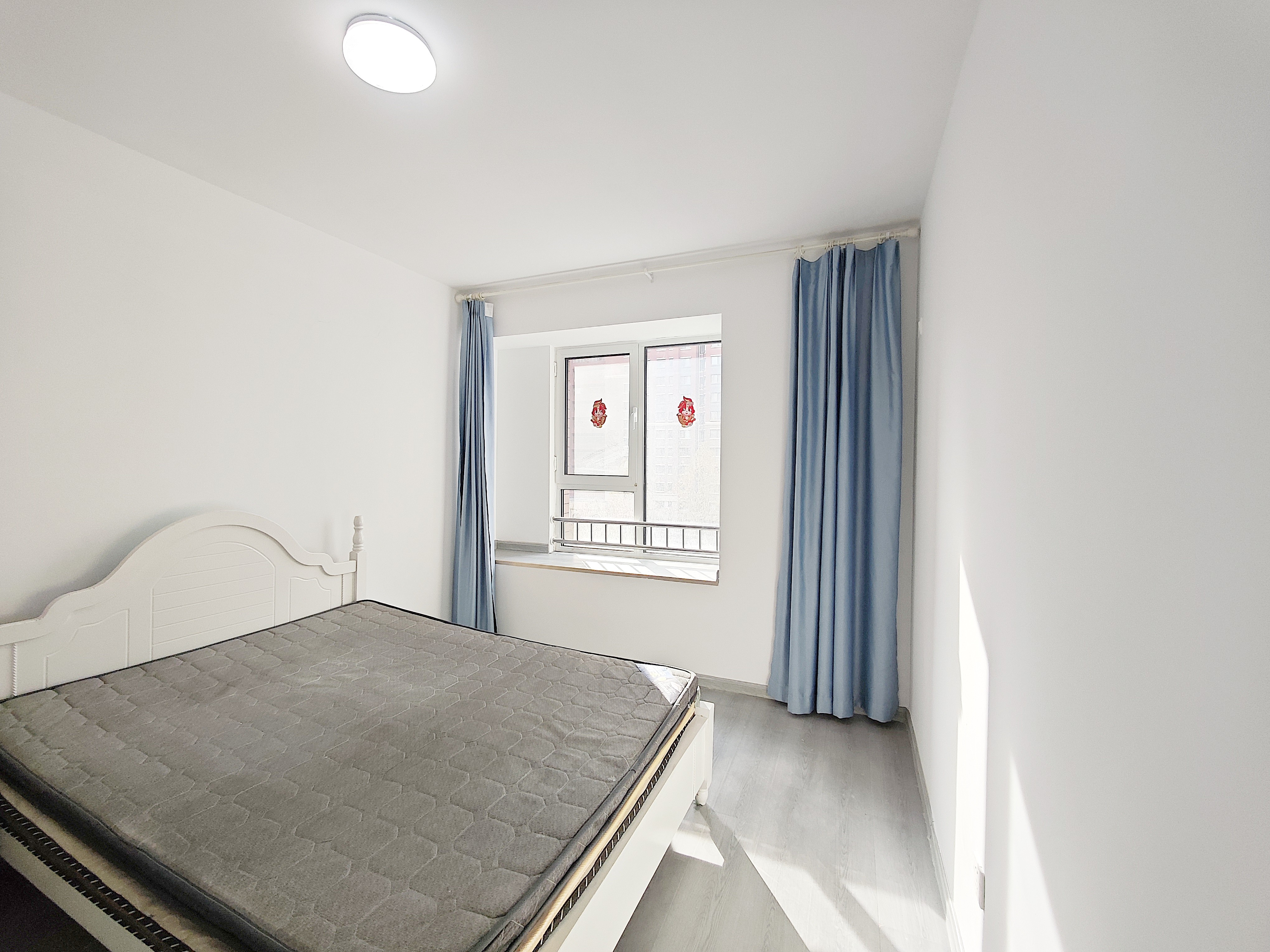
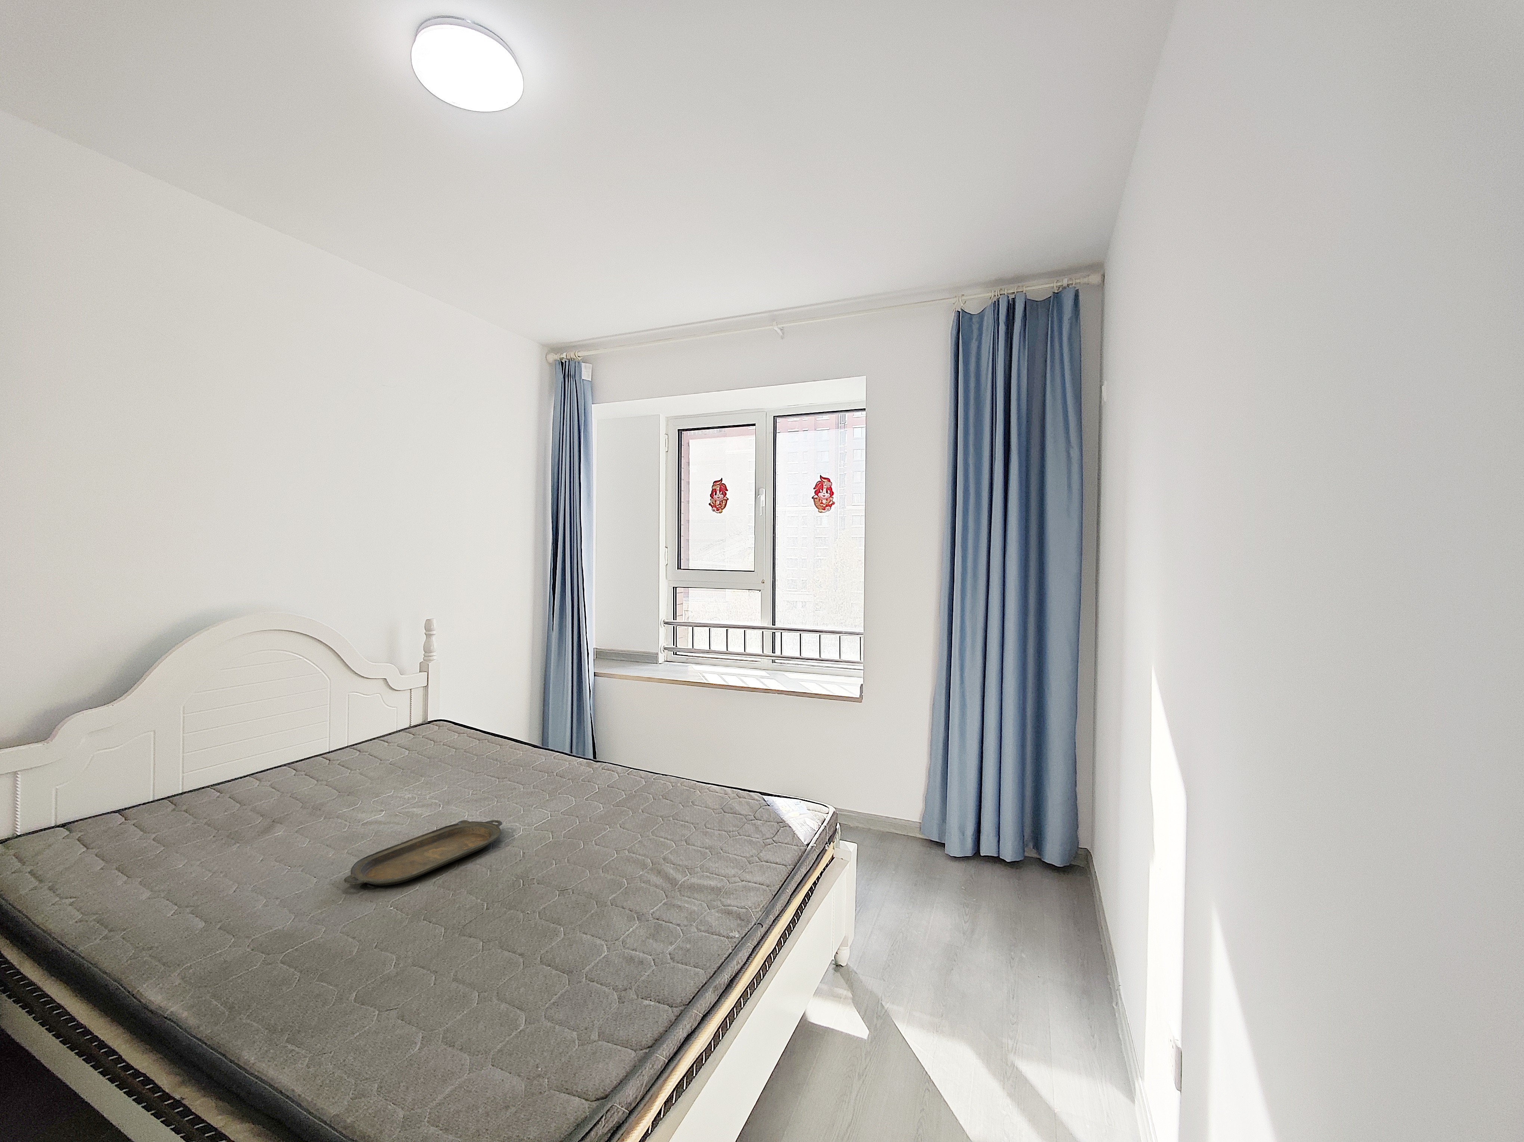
+ serving tray (431, 853)
